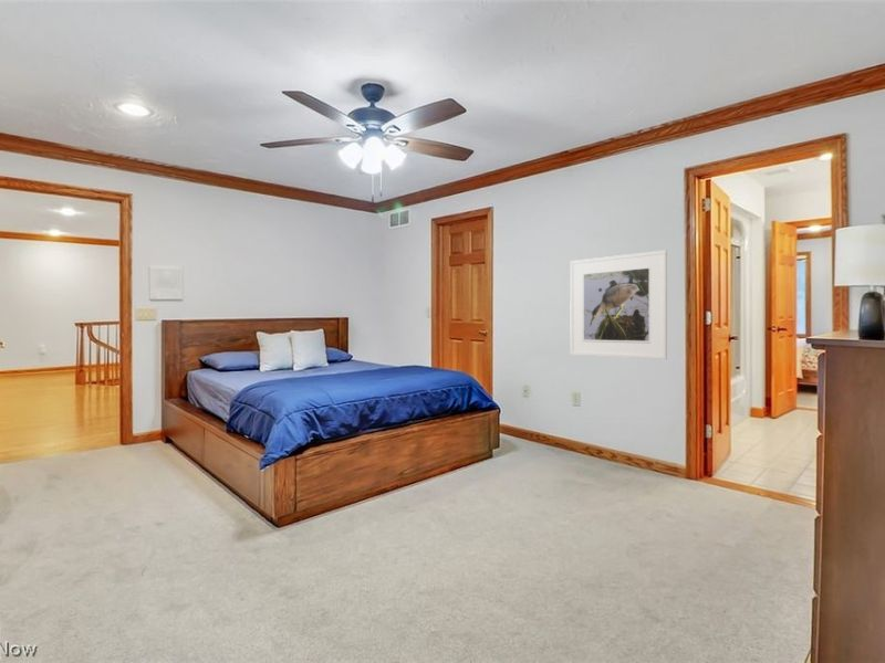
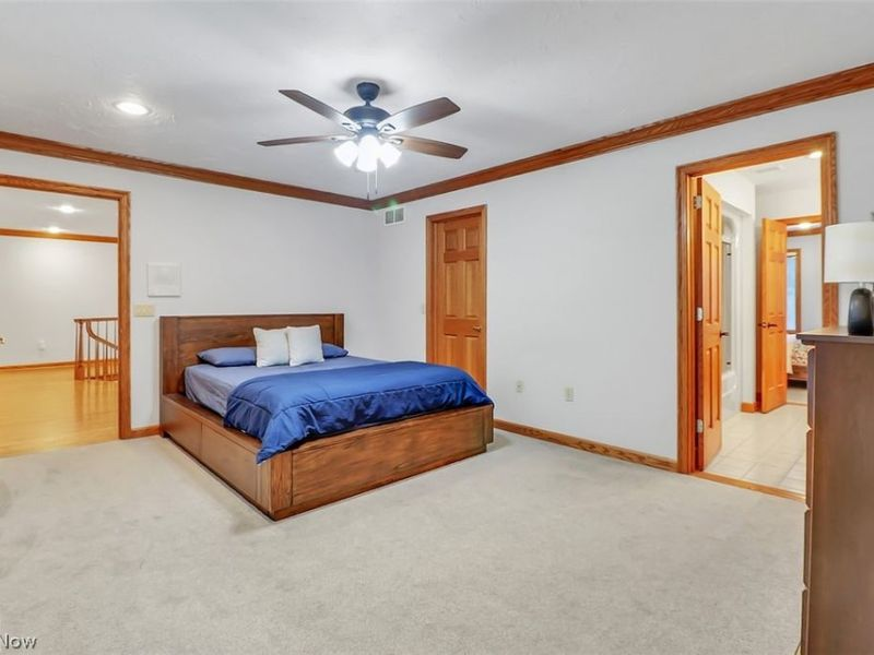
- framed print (614, 306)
